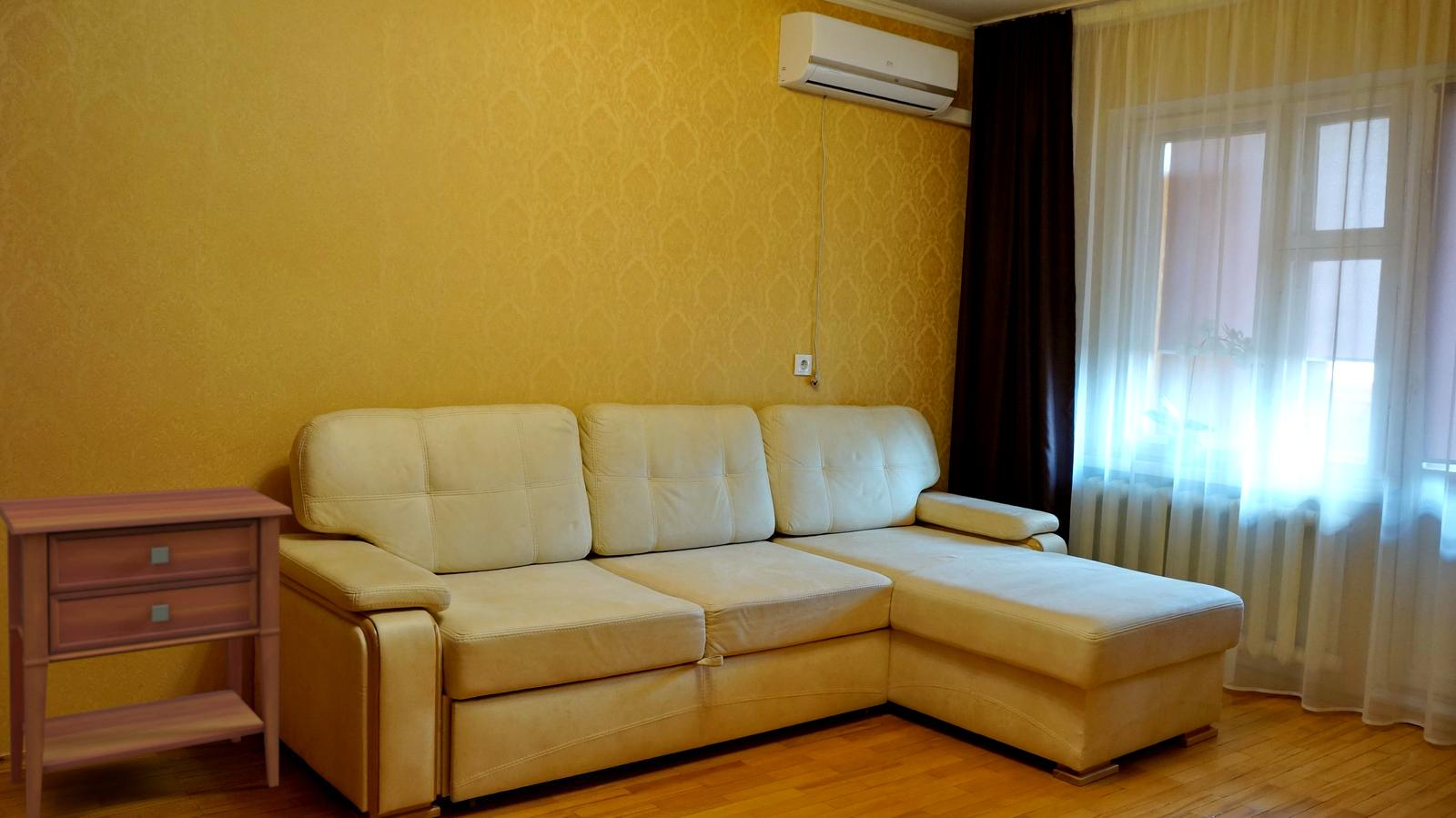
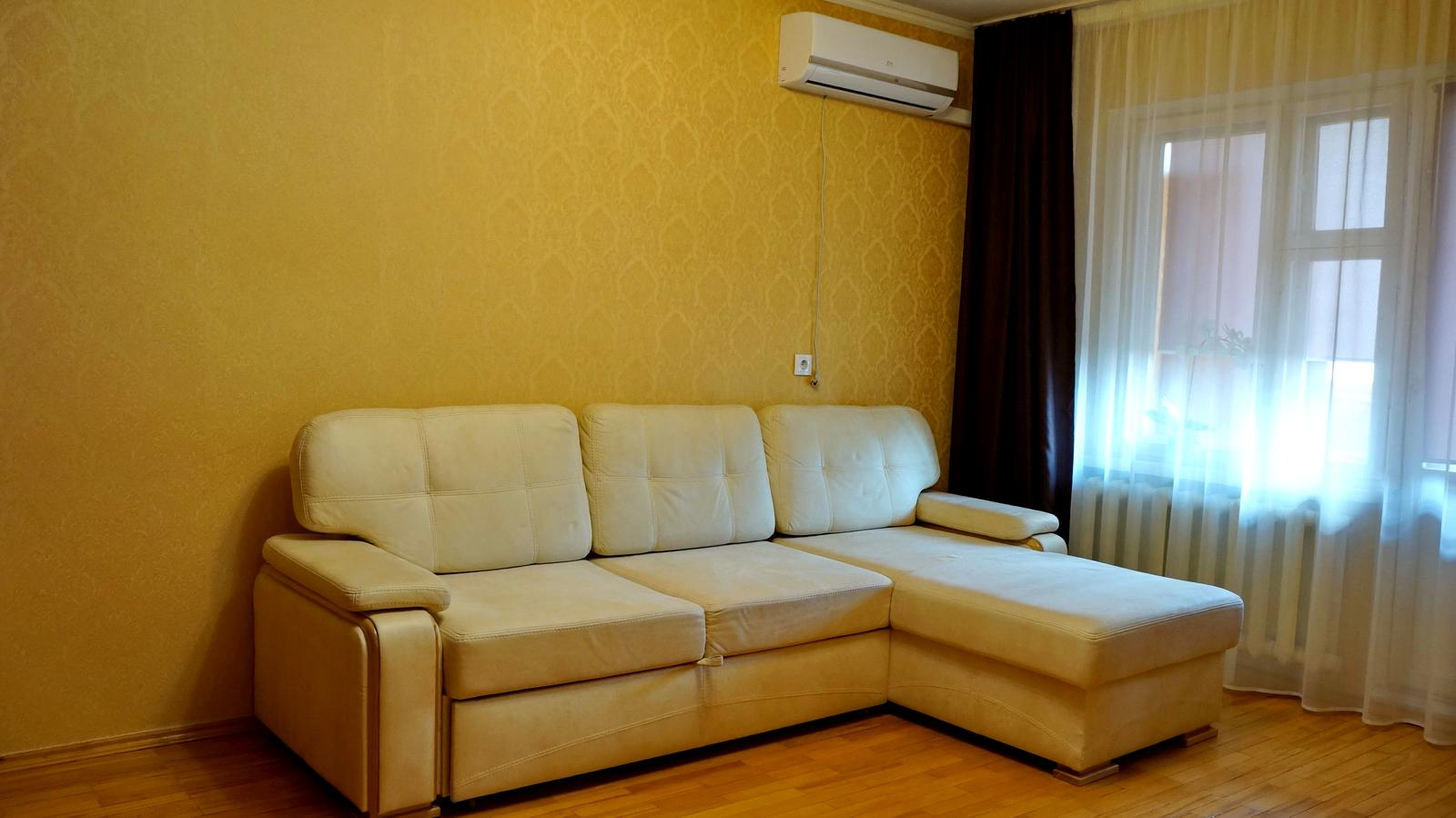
- nightstand (144, 644)
